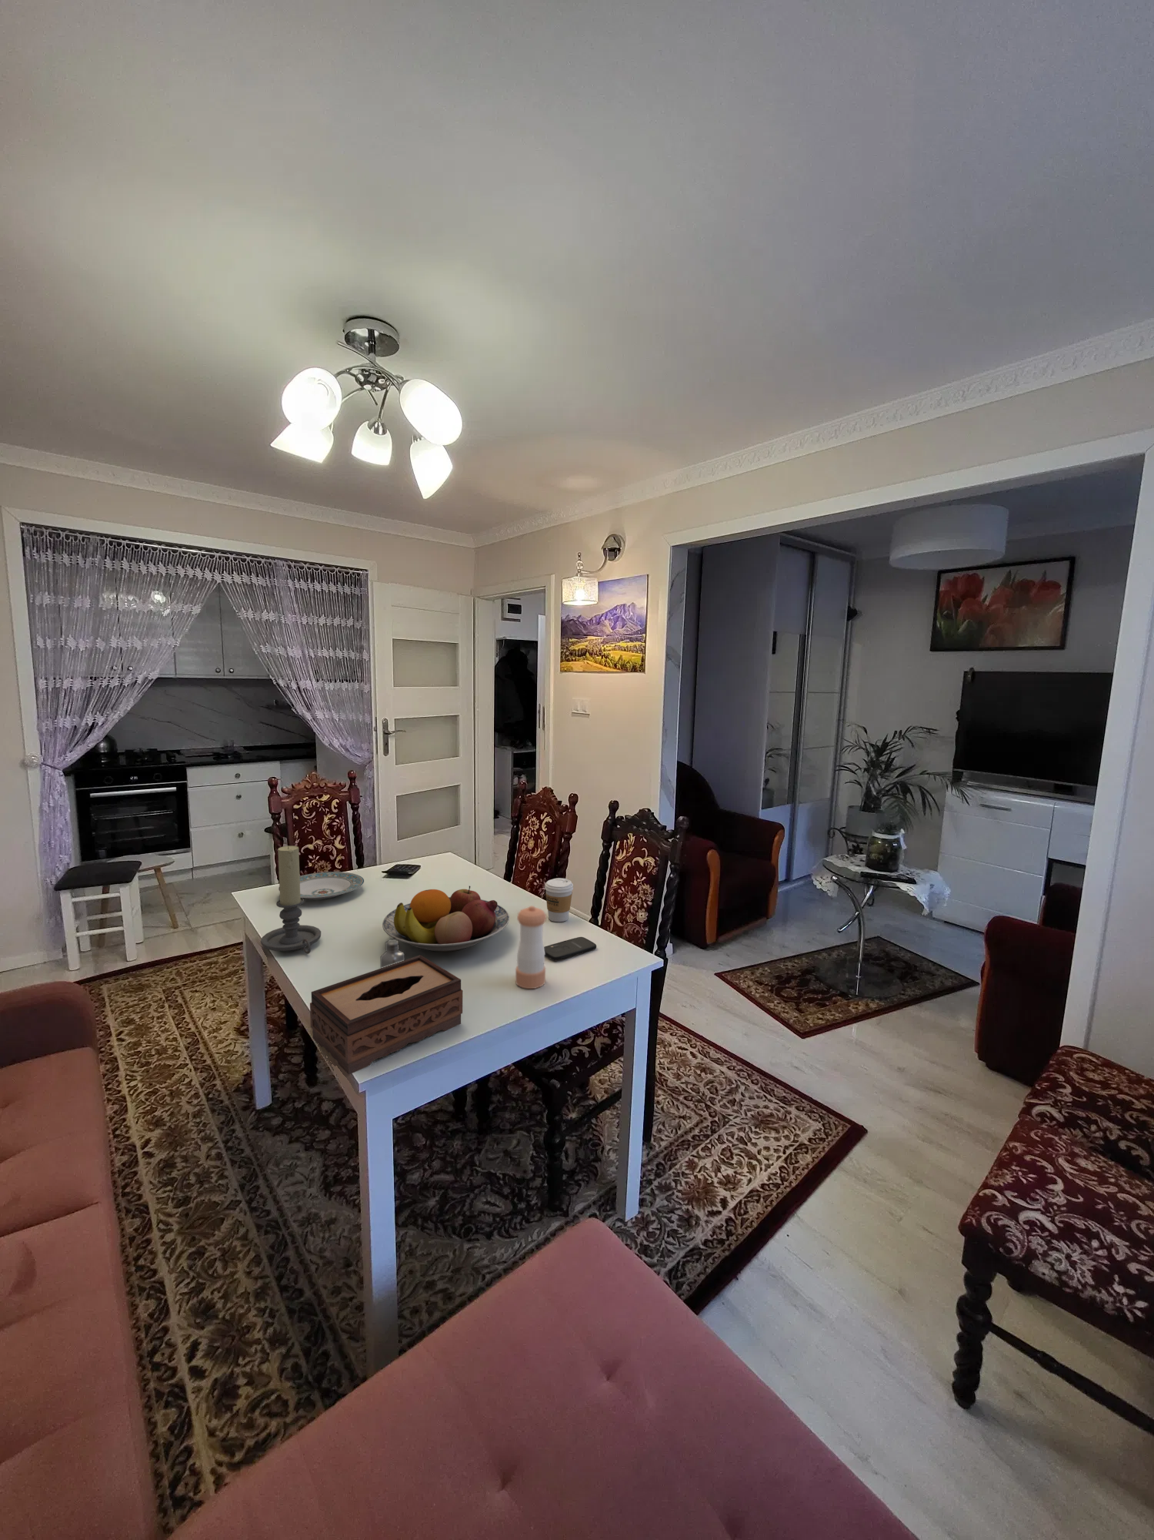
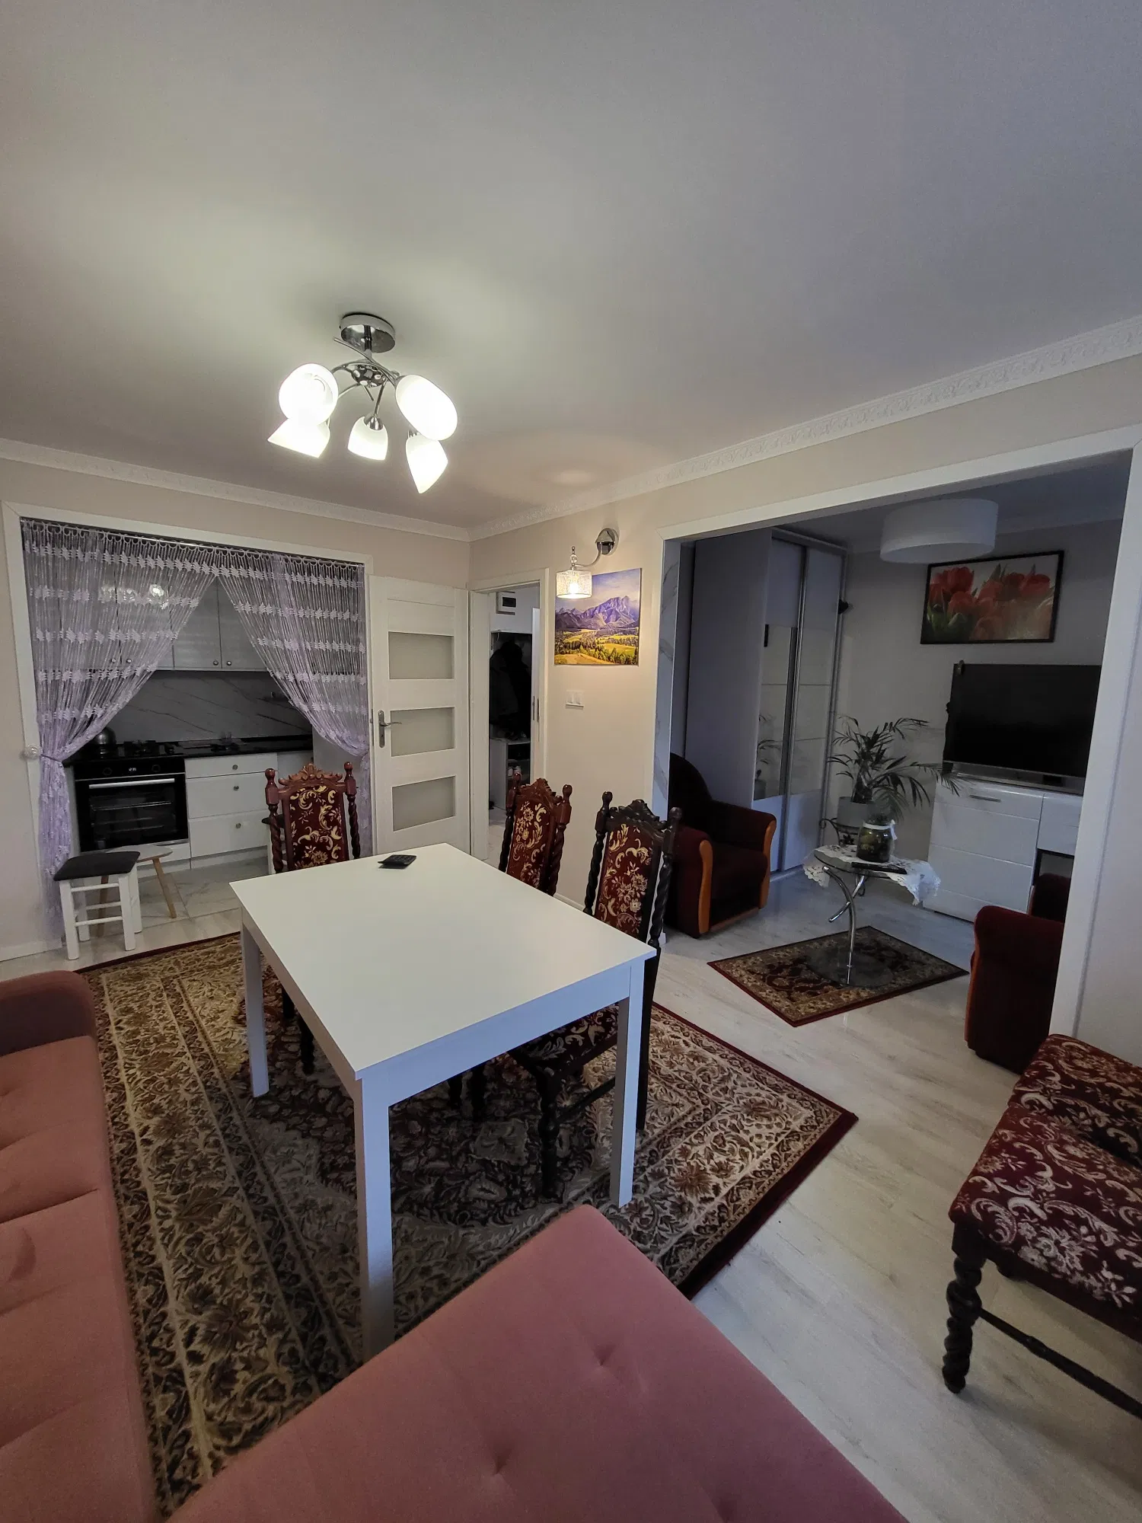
- coffee cup (559, 900)
- fruit bowl (447, 913)
- pepper shaker (531, 945)
- saltshaker (393, 960)
- candle holder (292, 897)
- smartphone (569, 948)
- tissue box (389, 1008)
- plate (322, 888)
